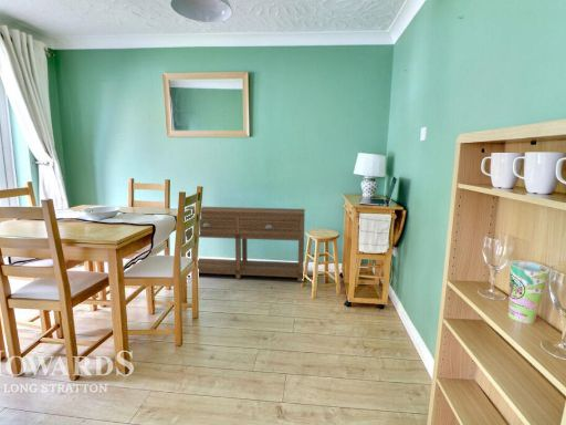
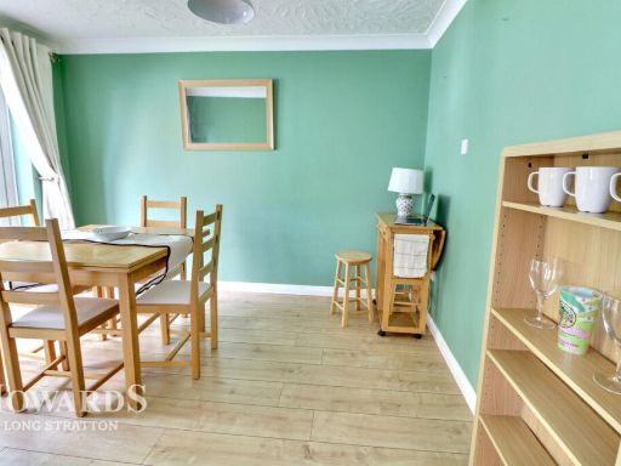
- console table (240, 241)
